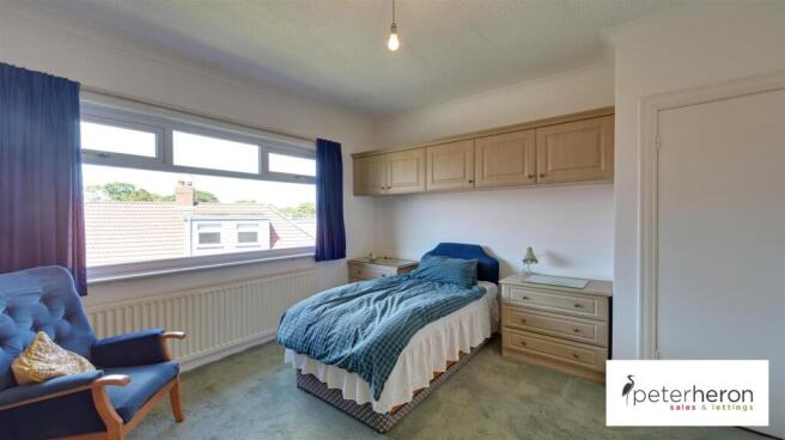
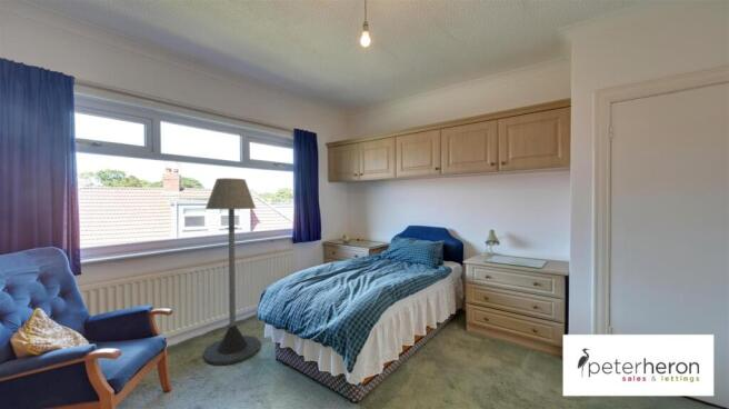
+ floor lamp (231, 265)
